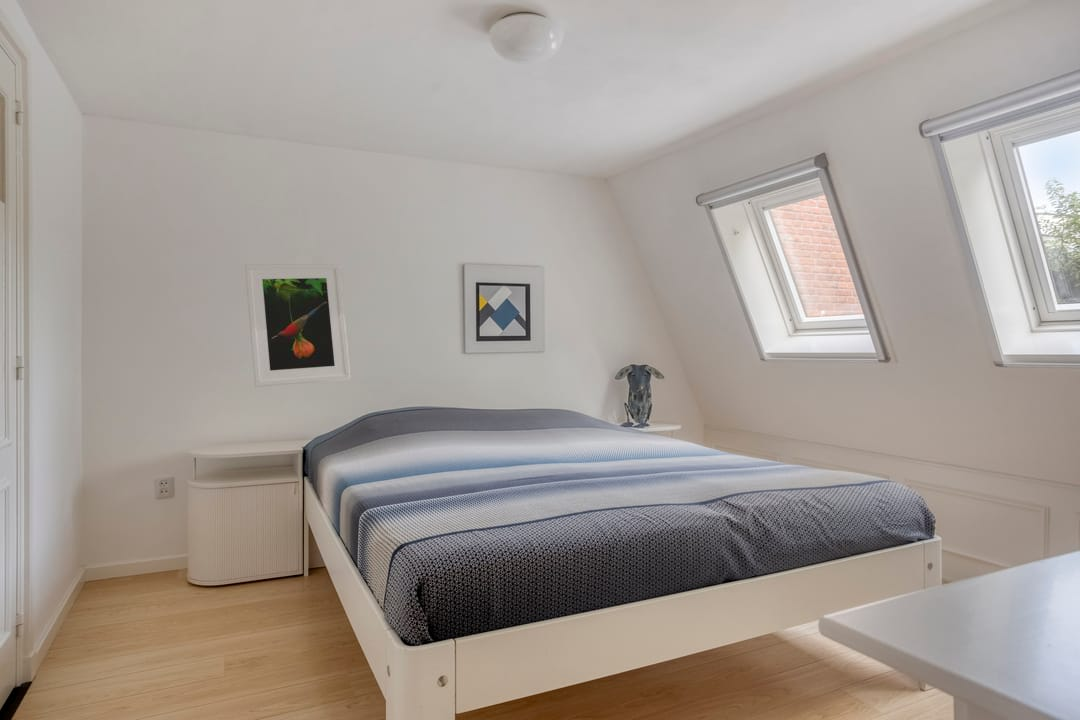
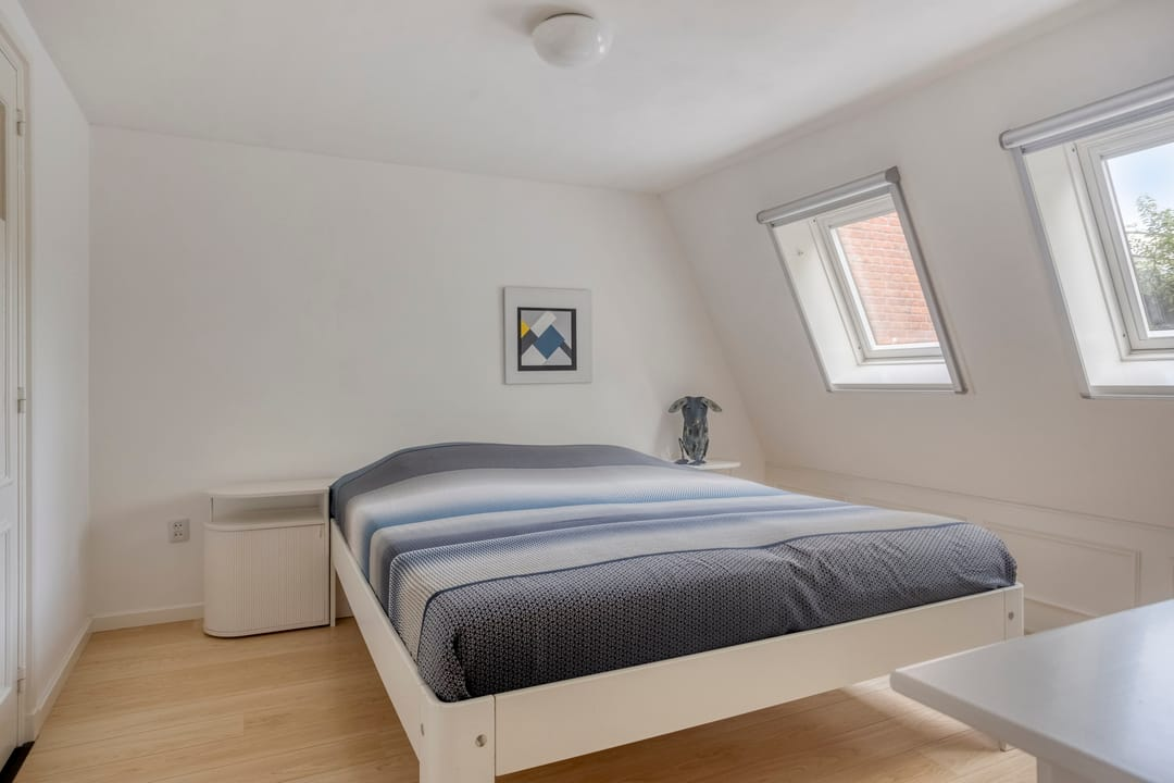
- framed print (298, 323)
